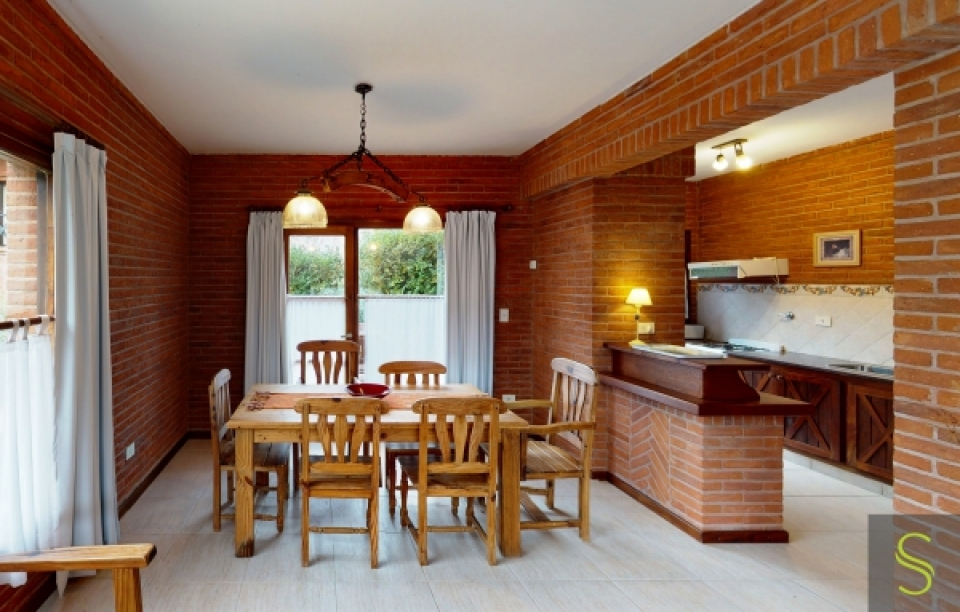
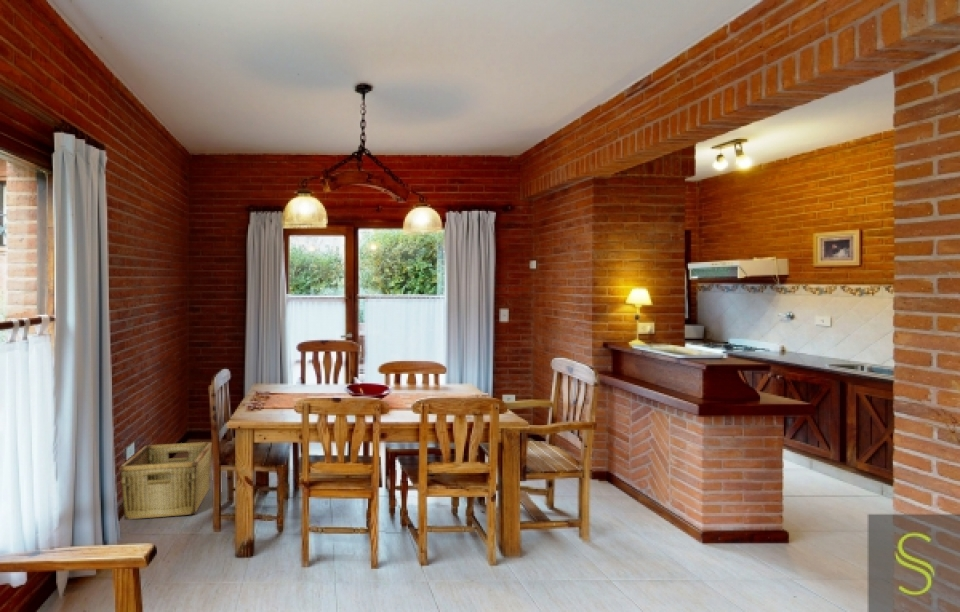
+ hamper (169, 478)
